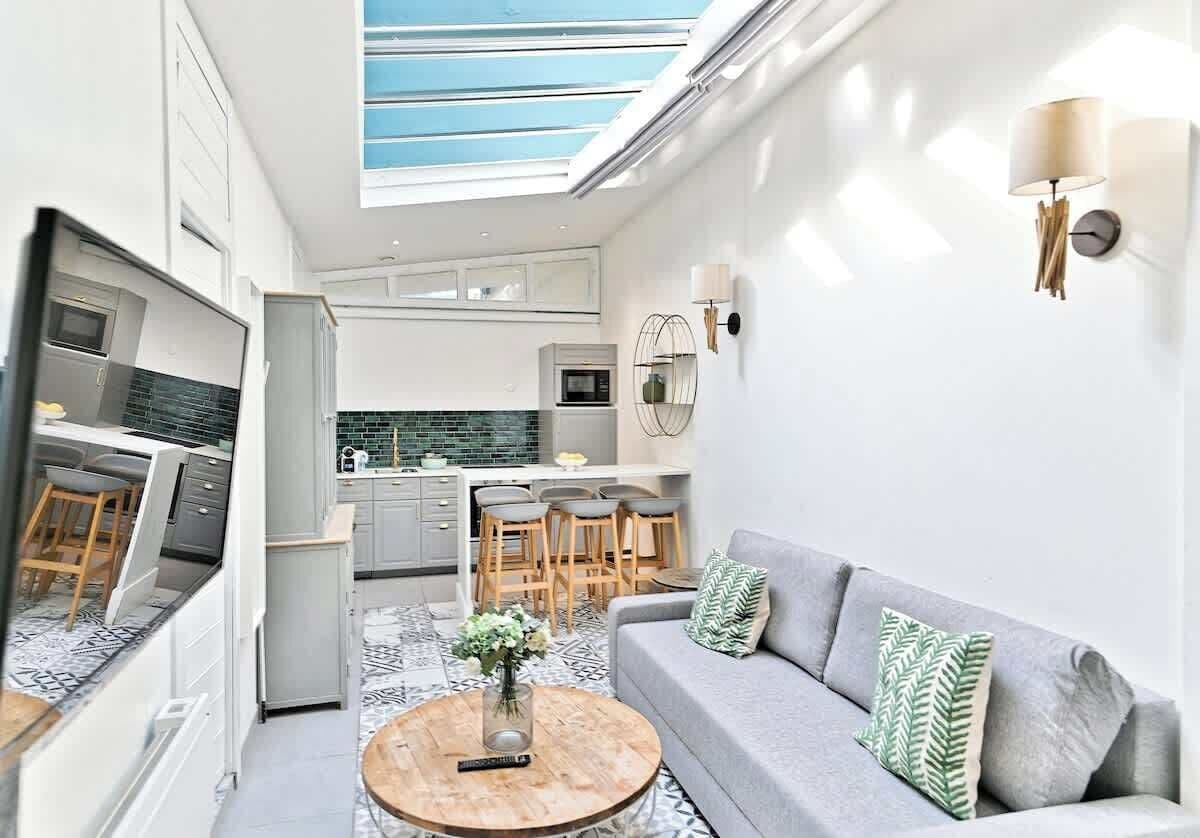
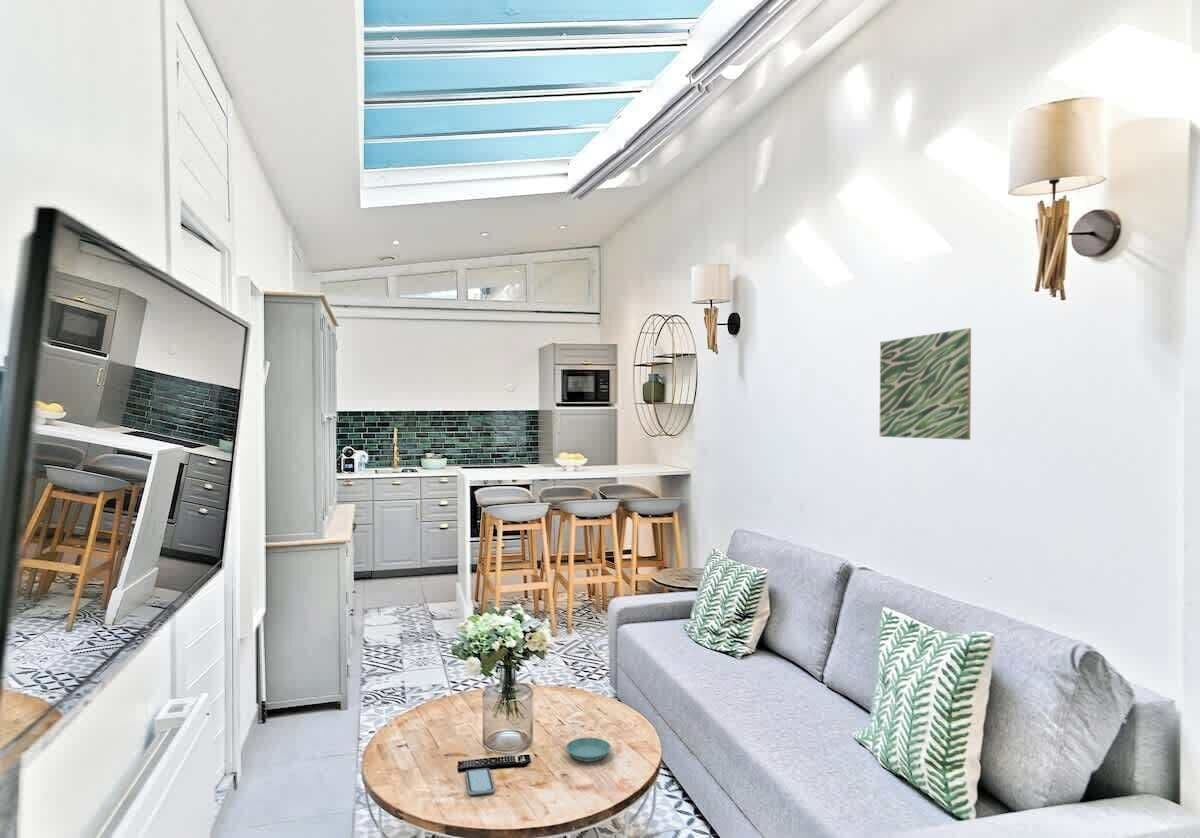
+ saucer (588, 750)
+ smartphone (479, 781)
+ wall art (921, 386)
